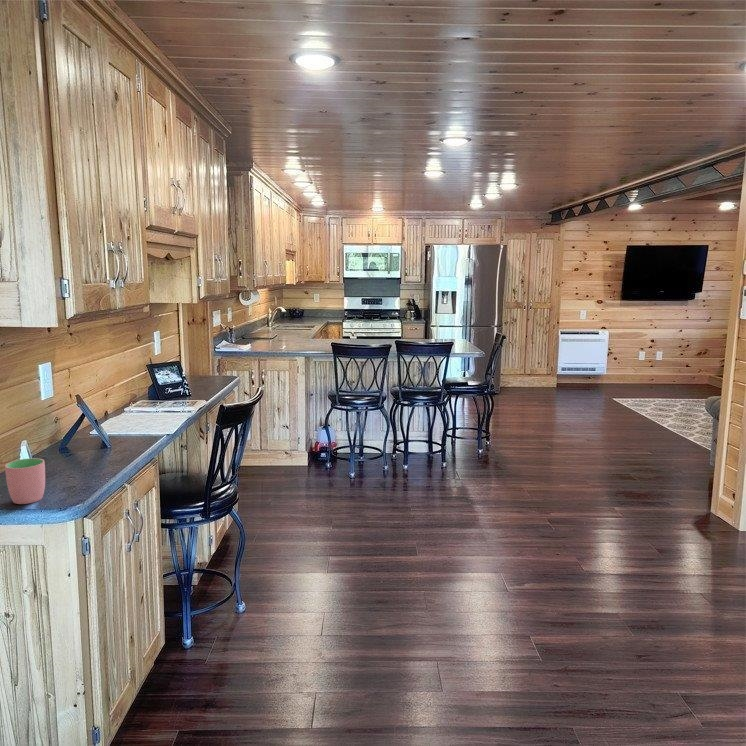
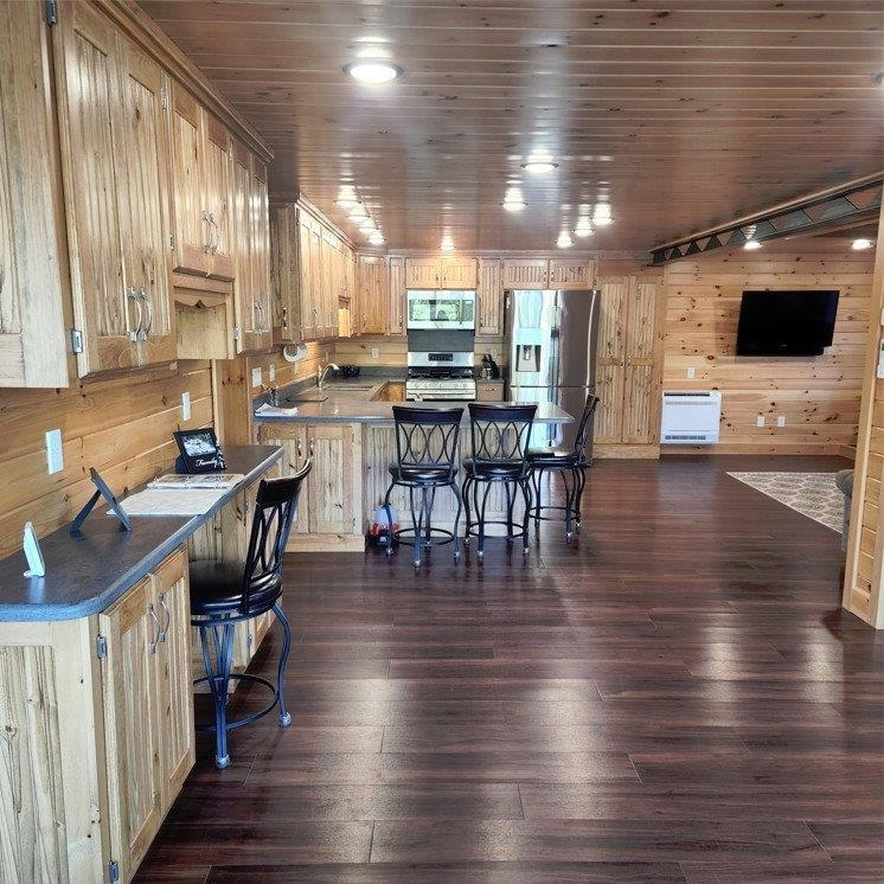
- cup (30, 479)
